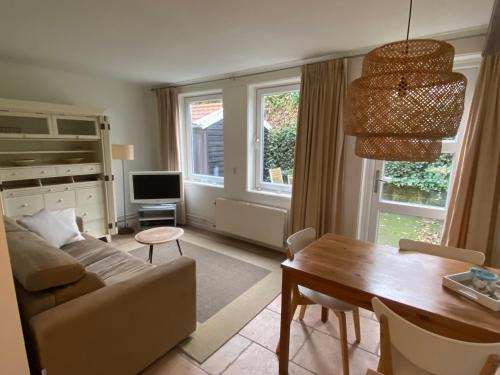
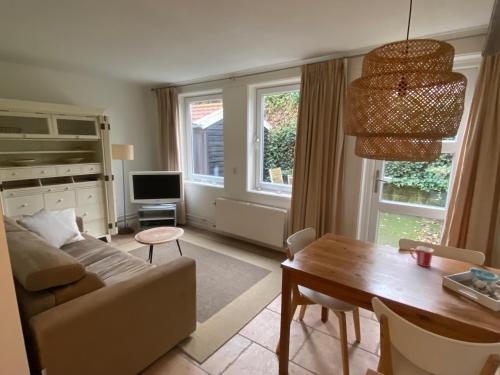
+ mug (420, 255)
